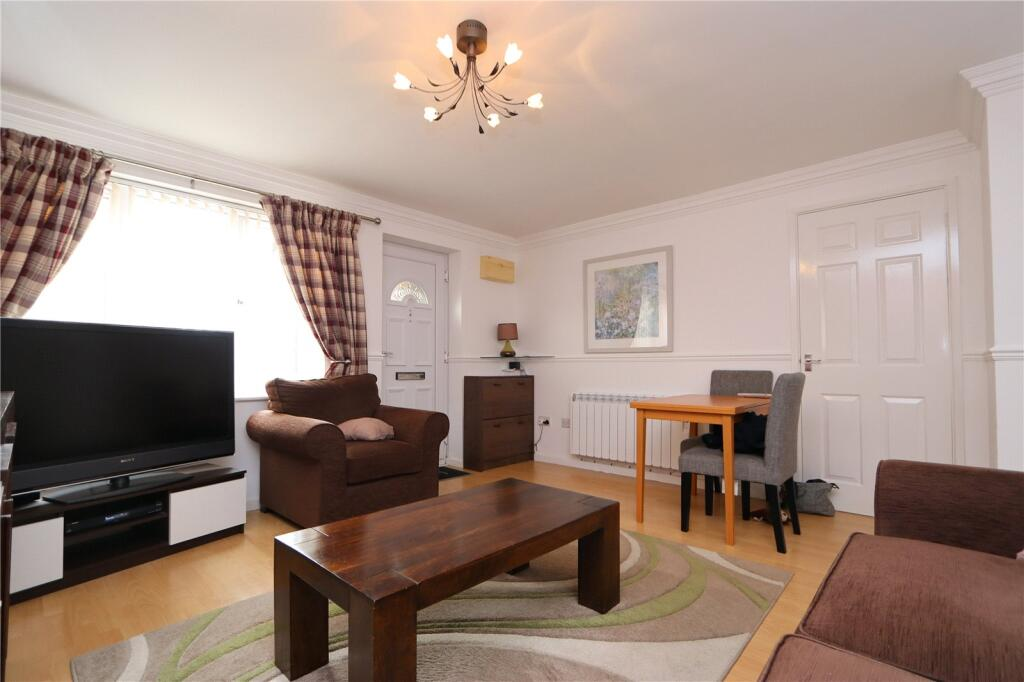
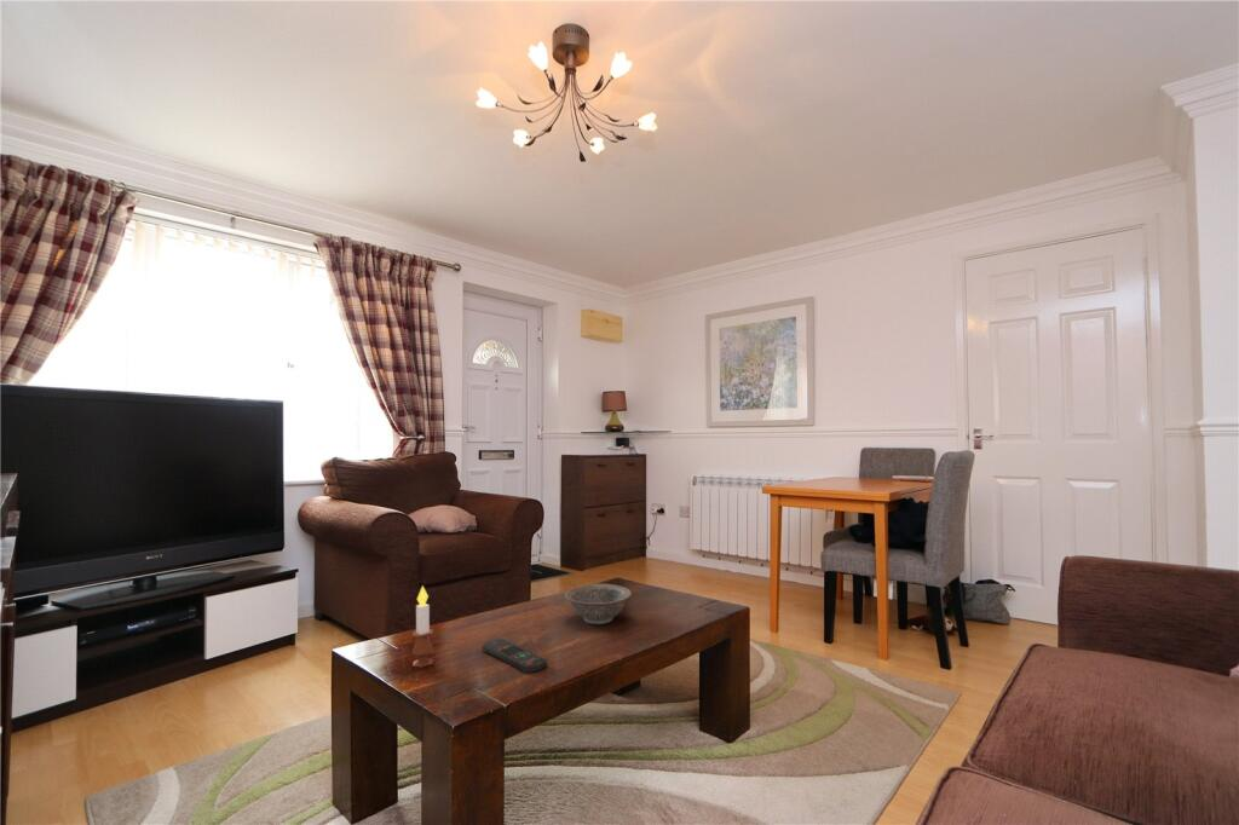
+ decorative bowl (598, 606)
+ candle (422, 623)
+ remote control (513, 653)
